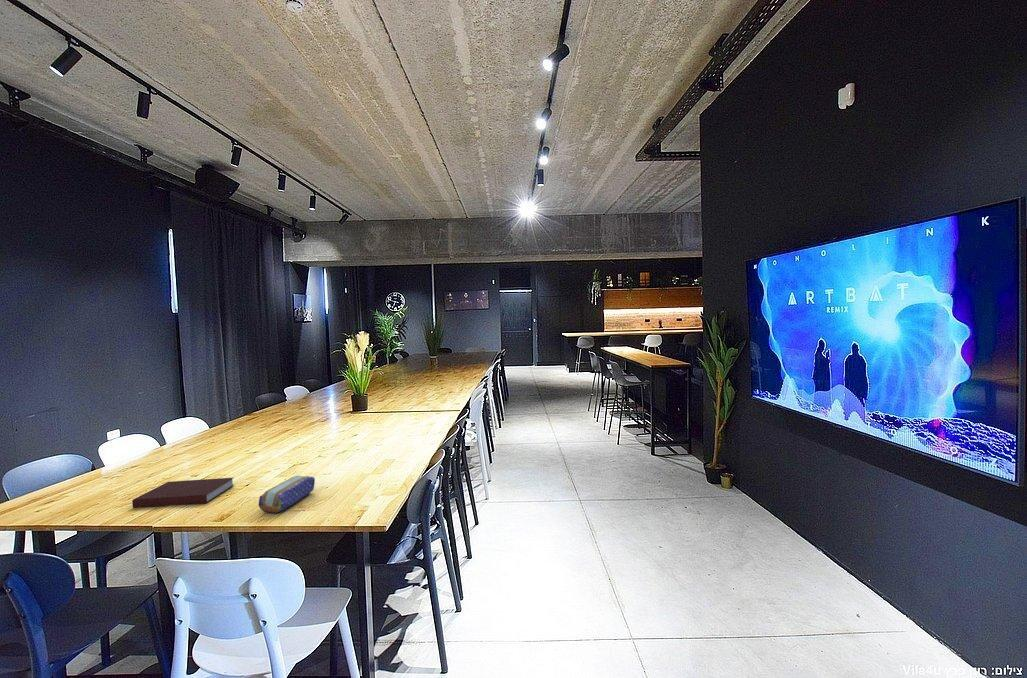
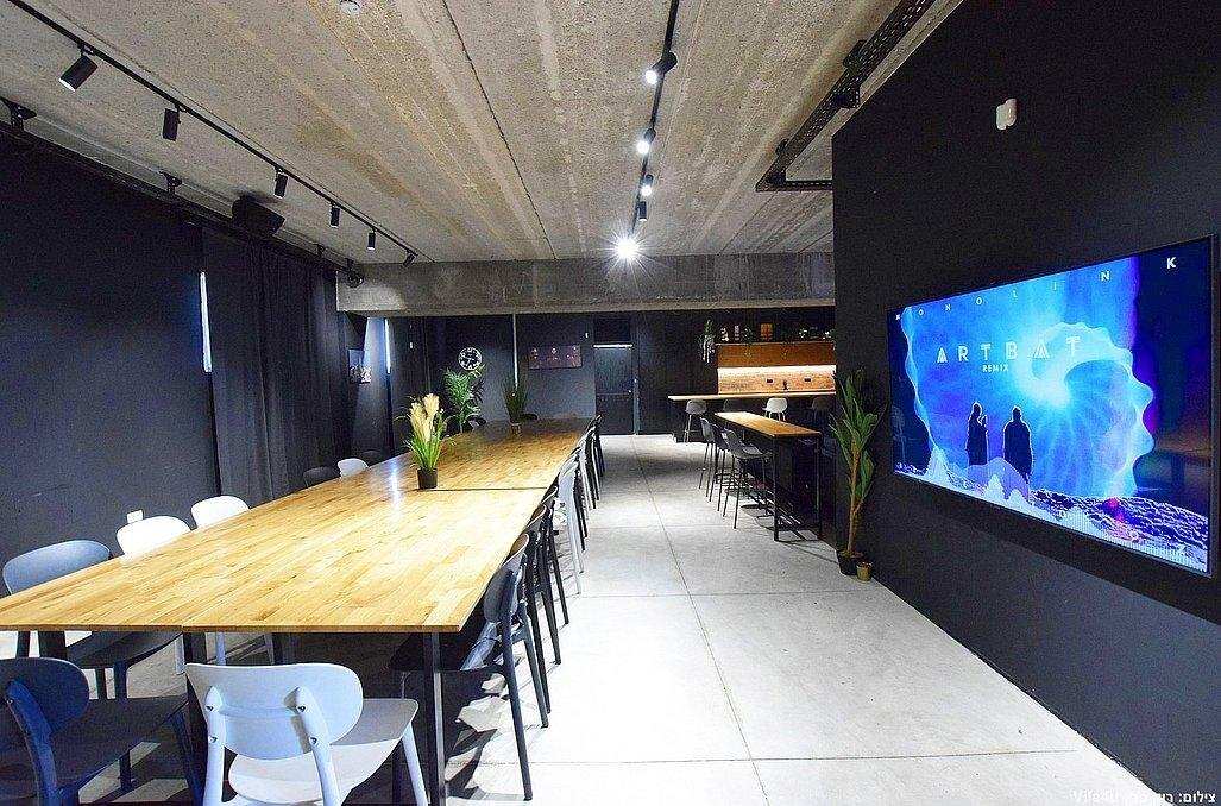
- notebook (186, 492)
- pencil case (287, 492)
